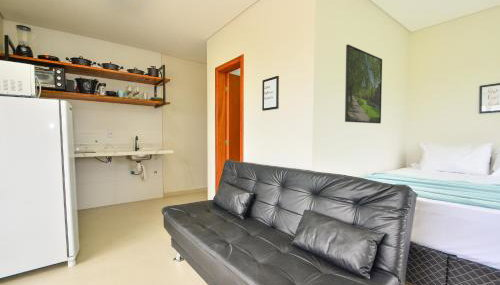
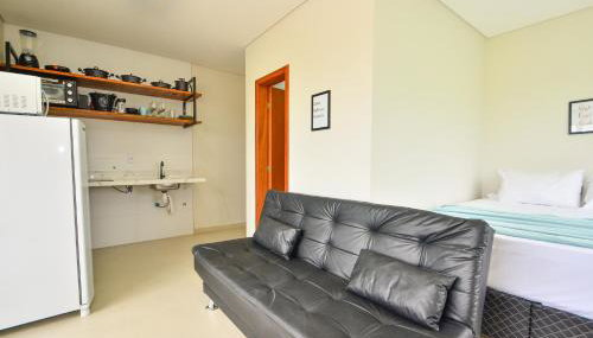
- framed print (365, 87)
